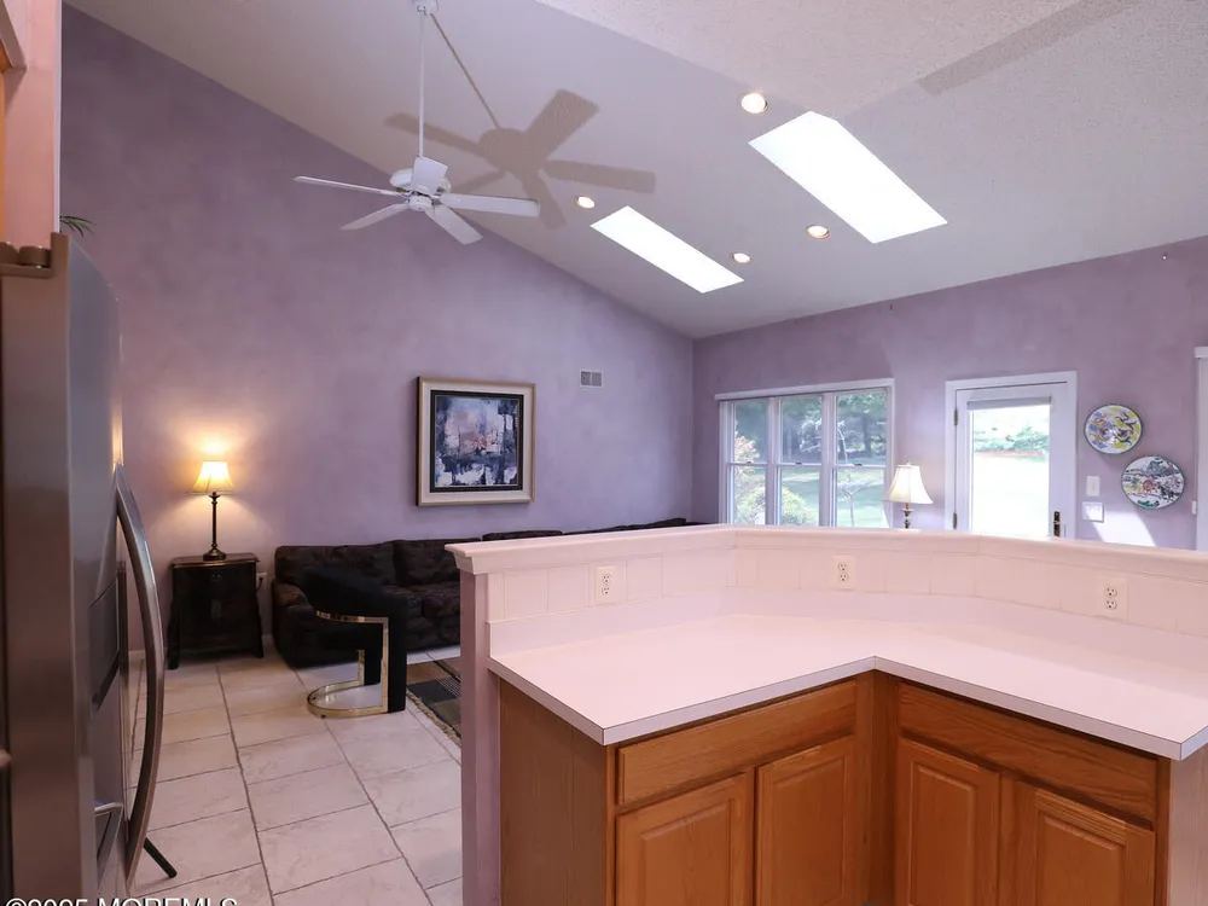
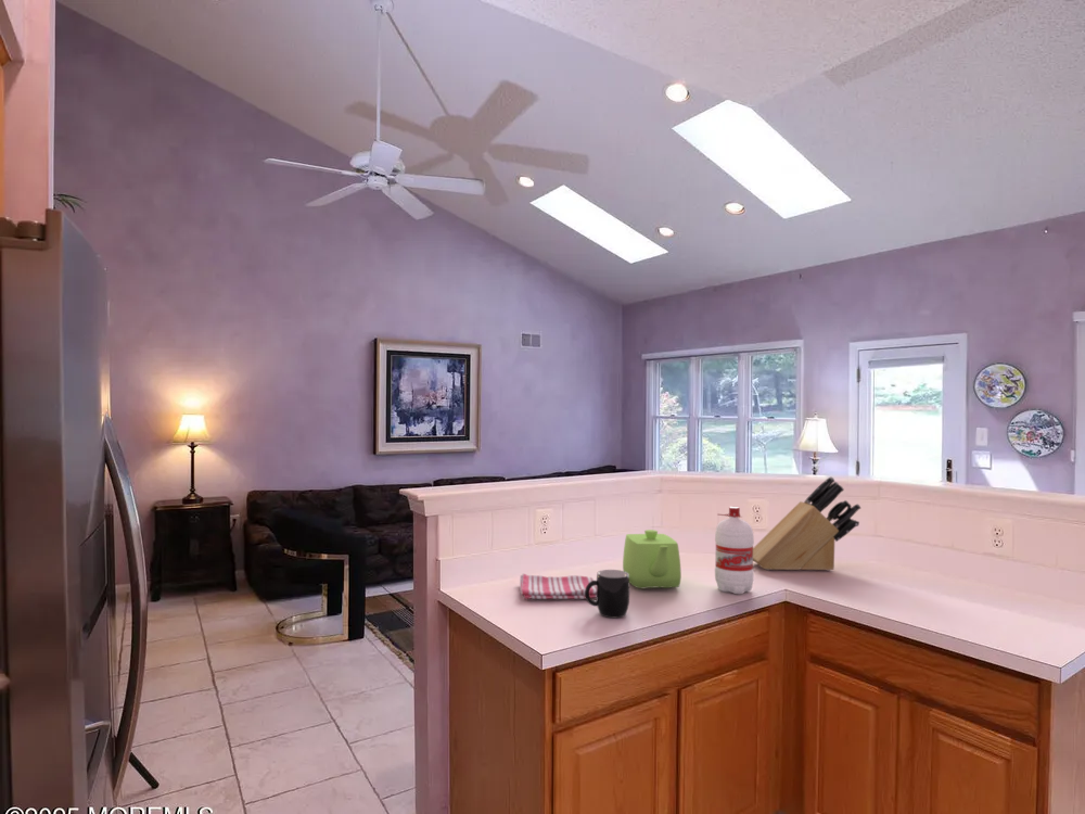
+ teapot (652, 558)
+ mug (607, 593)
+ knife block (803, 522)
+ dish towel (559, 585)
+ water bottle (733, 548)
